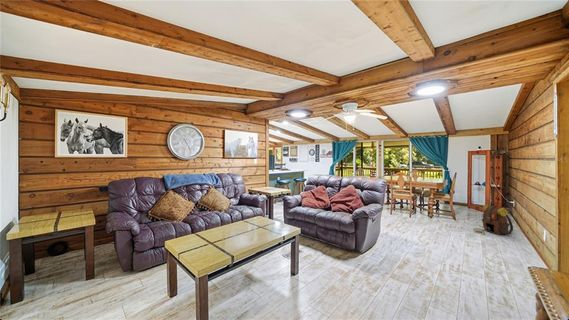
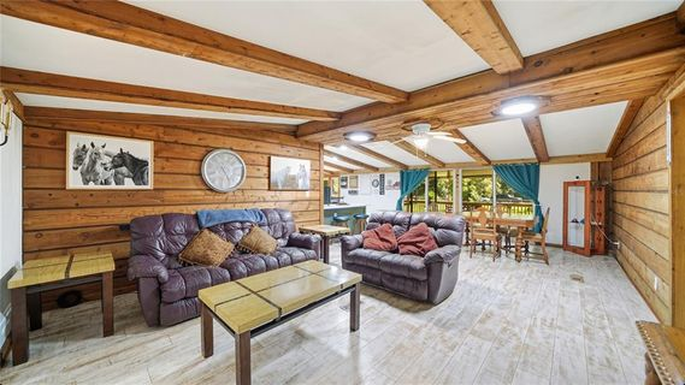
- backpack (498, 219)
